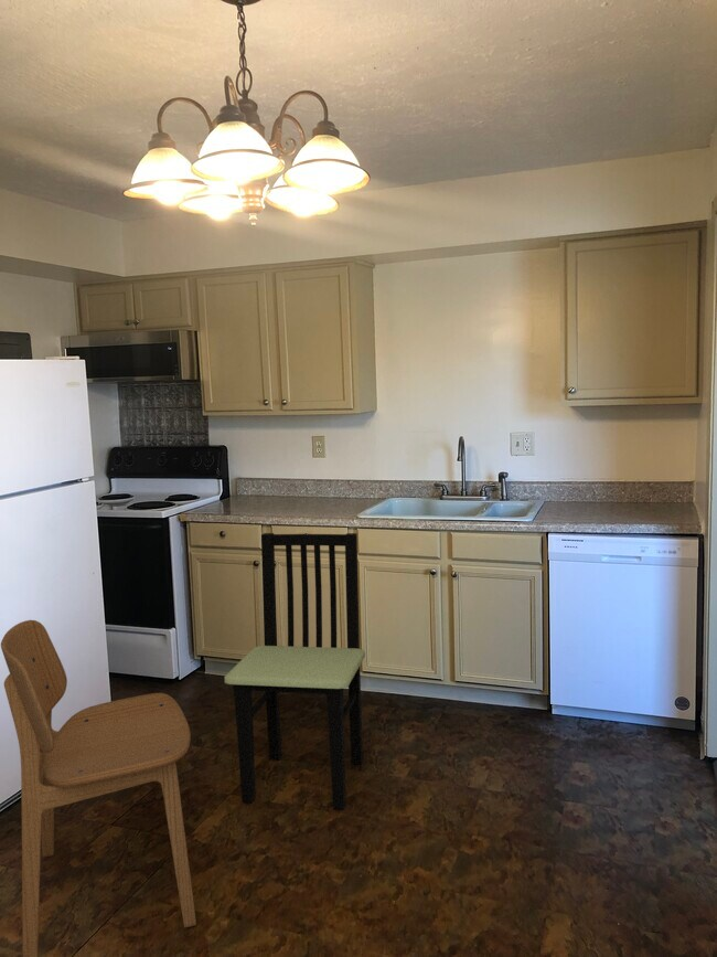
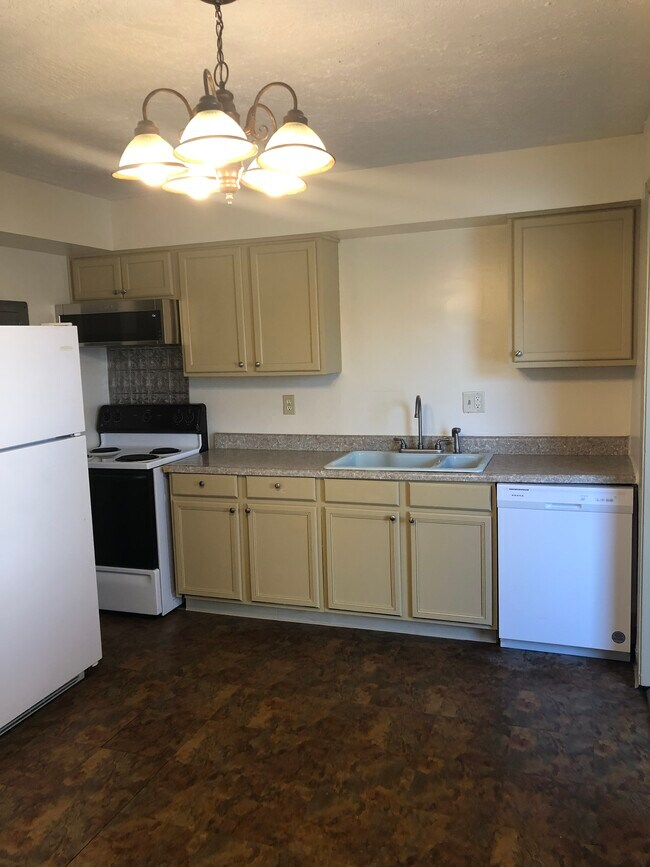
- dining chair (300, 664)
- dining chair (105, 759)
